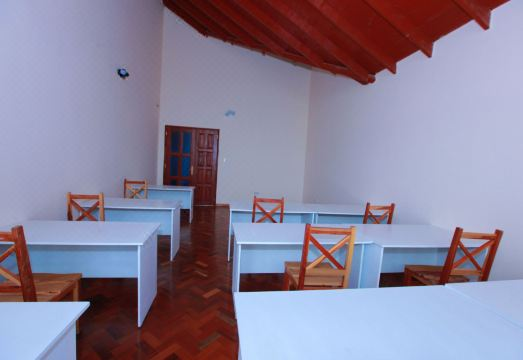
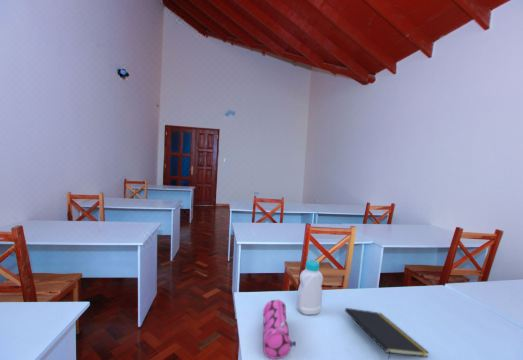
+ bottle (310, 286)
+ pencil case (276, 324)
+ notepad (383, 330)
